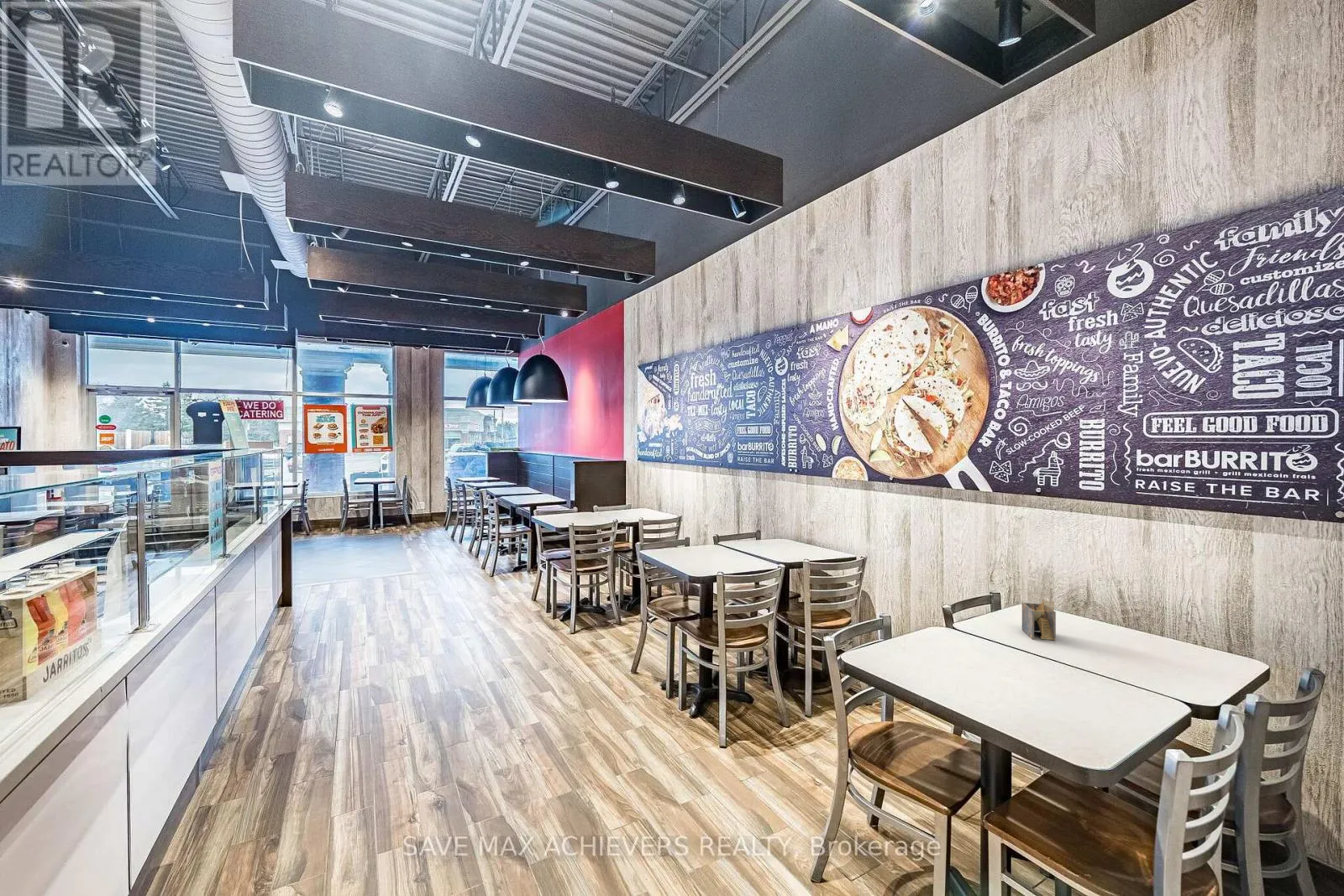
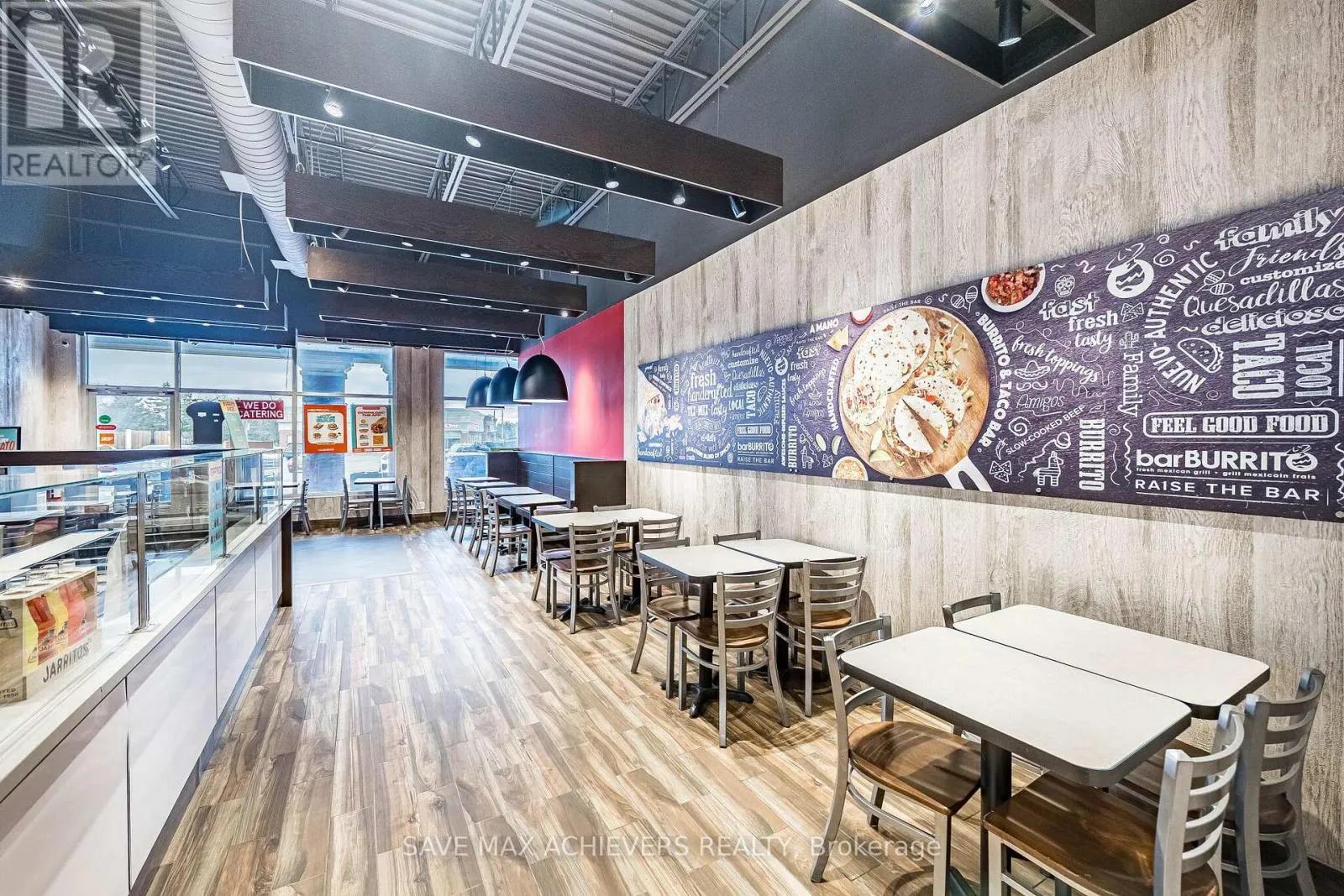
- napkin holder (1038, 616)
